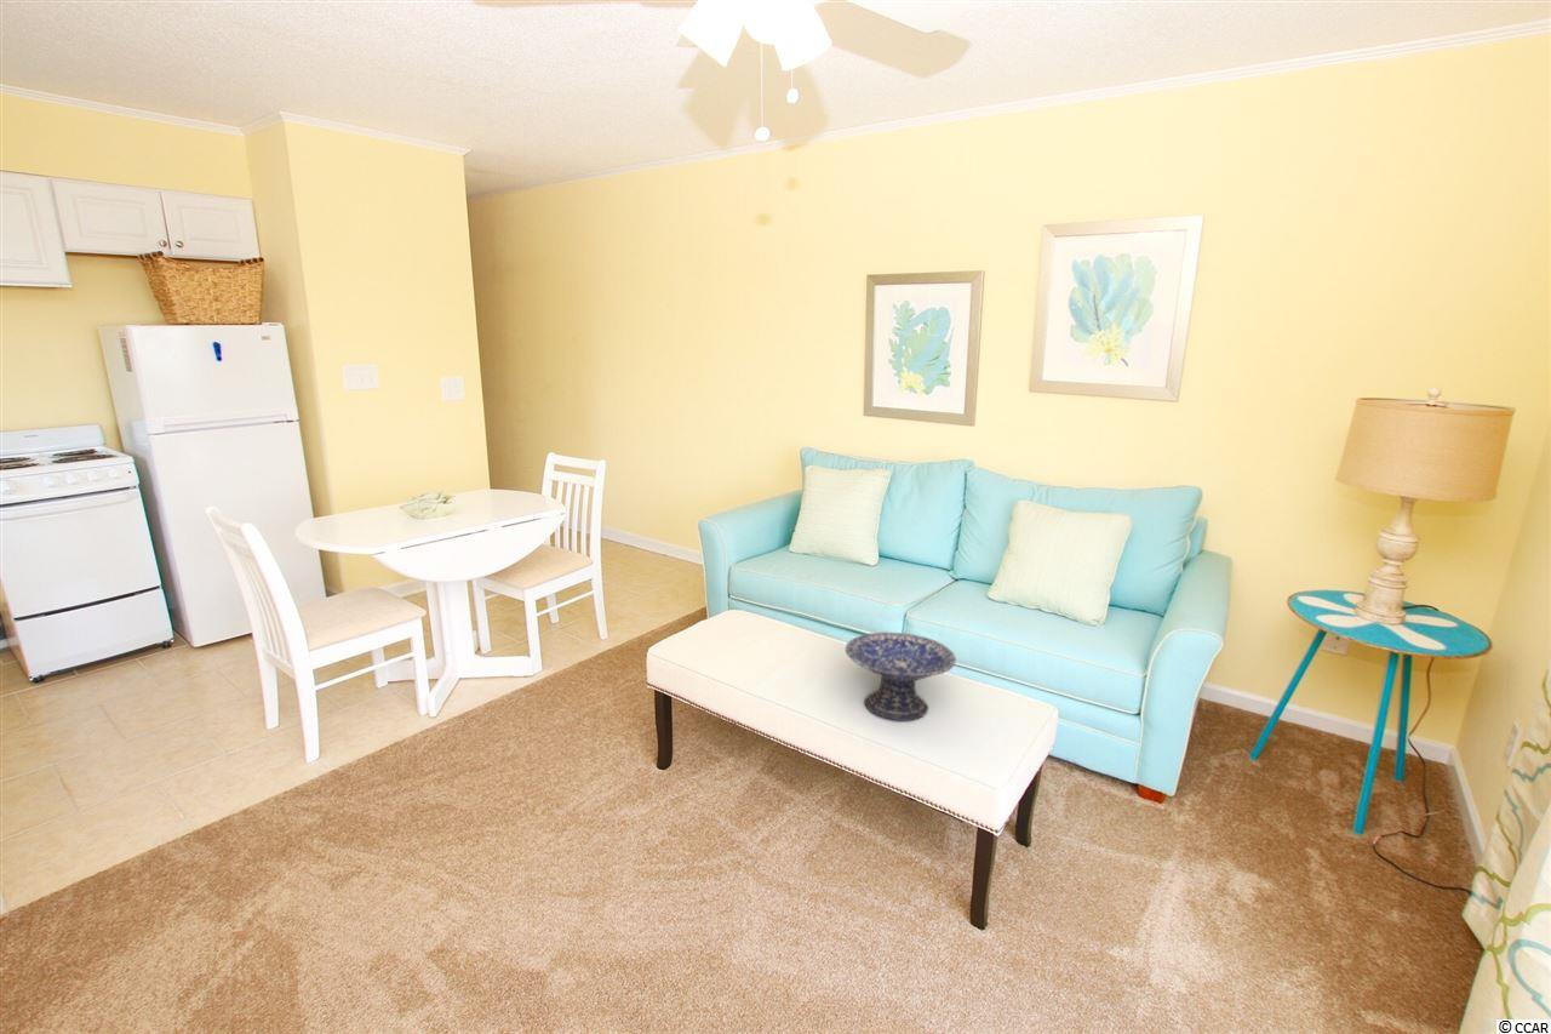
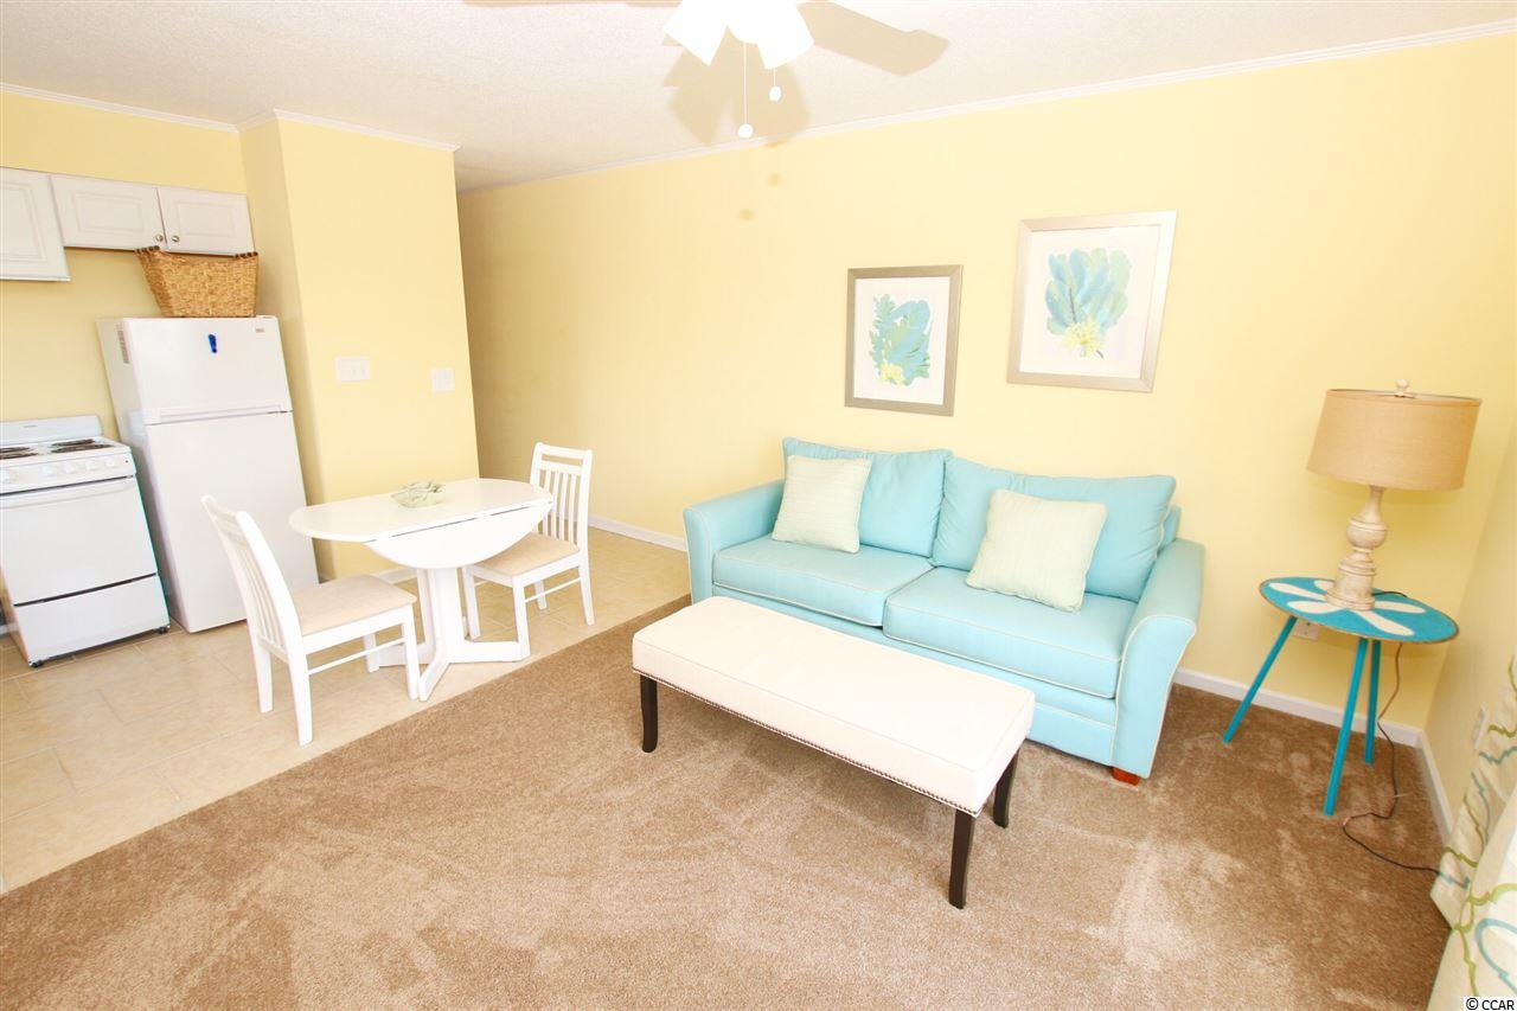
- decorative bowl (898, 678)
